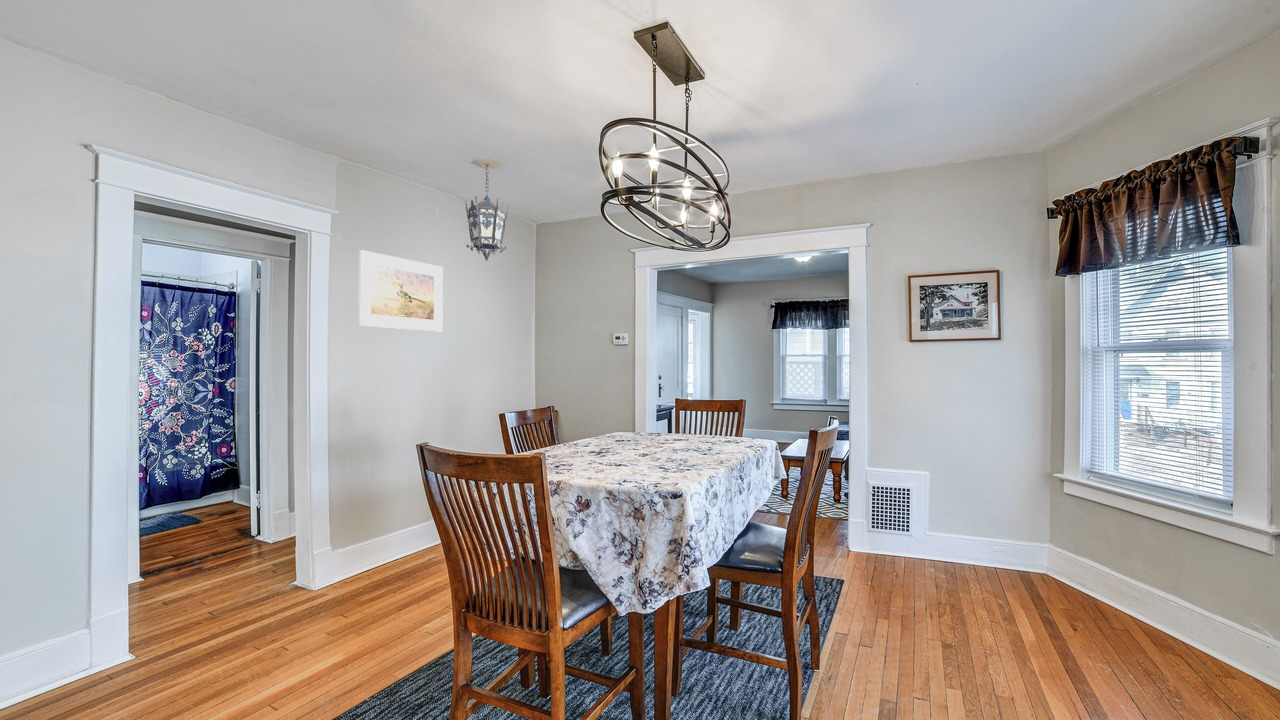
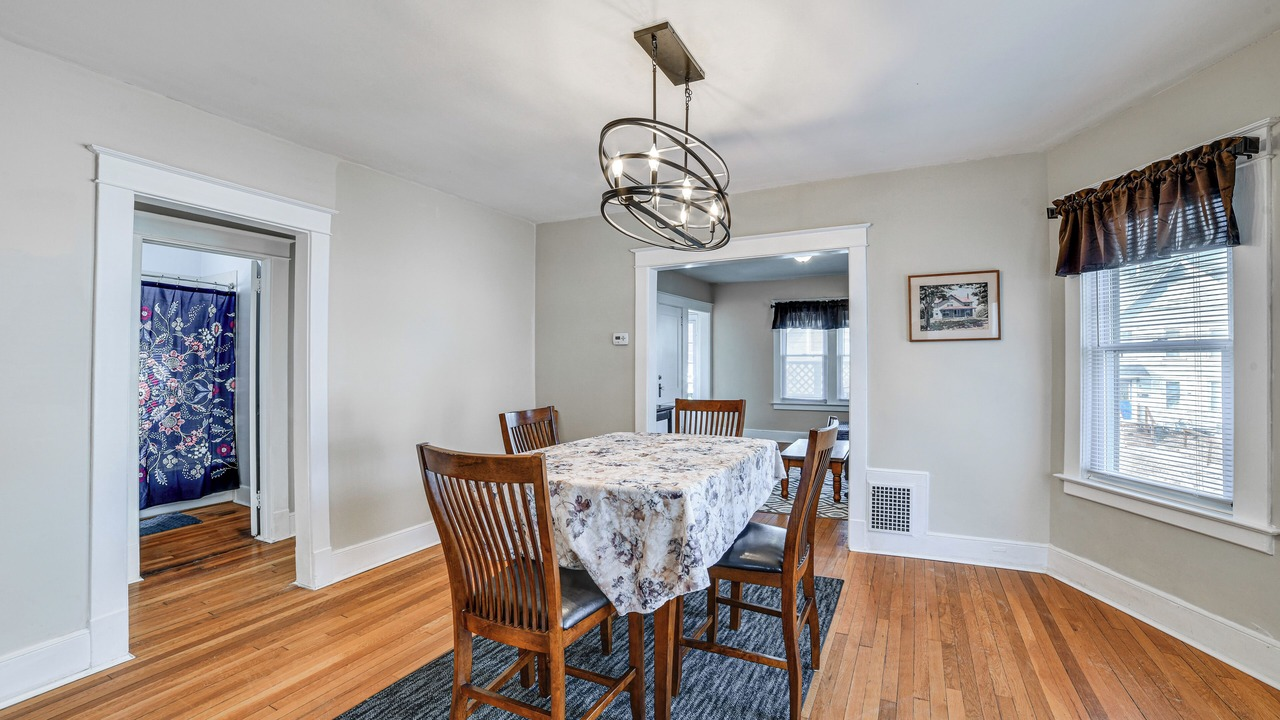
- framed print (403, 293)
- hanging lantern (487, 212)
